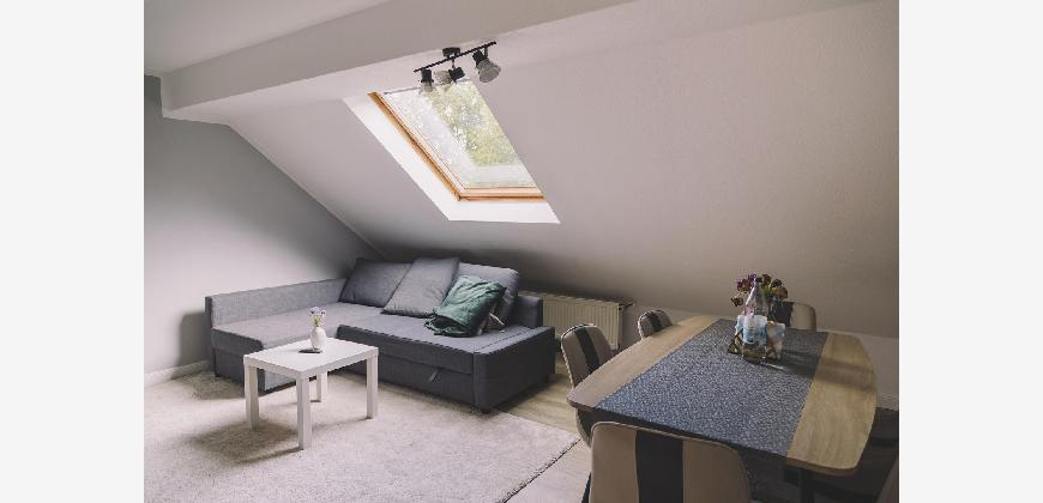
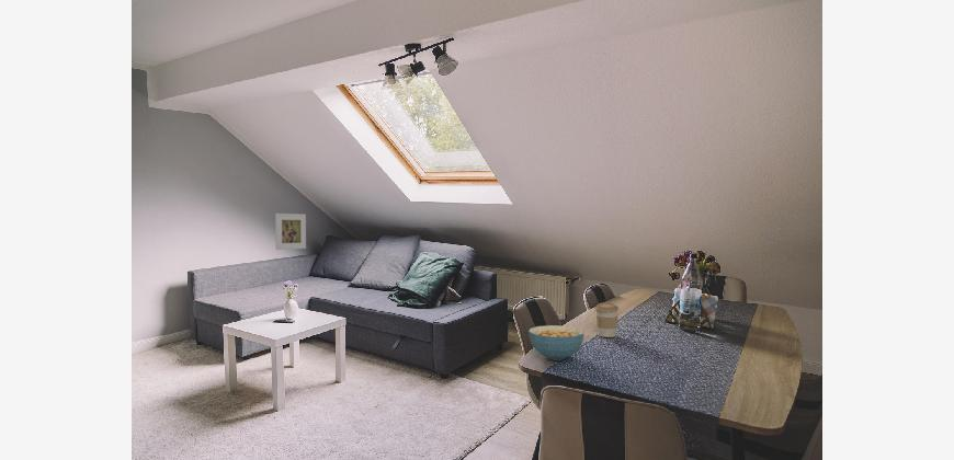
+ coffee cup (606, 319)
+ cereal bowl (556, 344)
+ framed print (291, 231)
